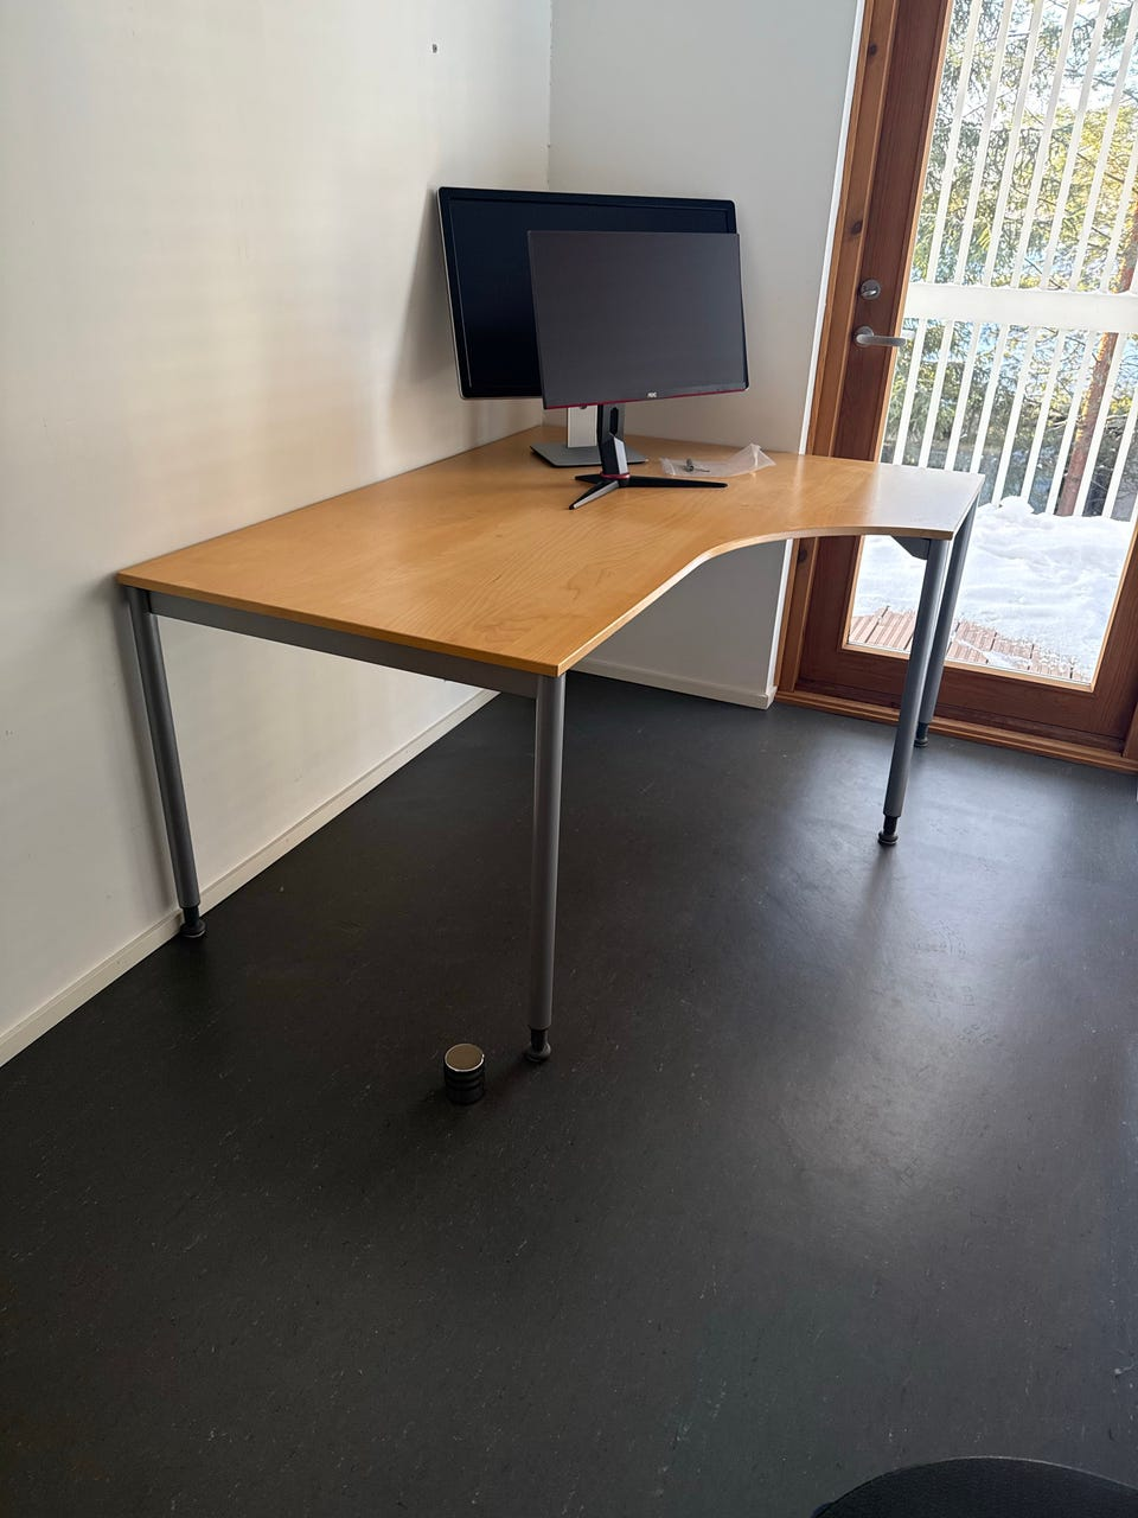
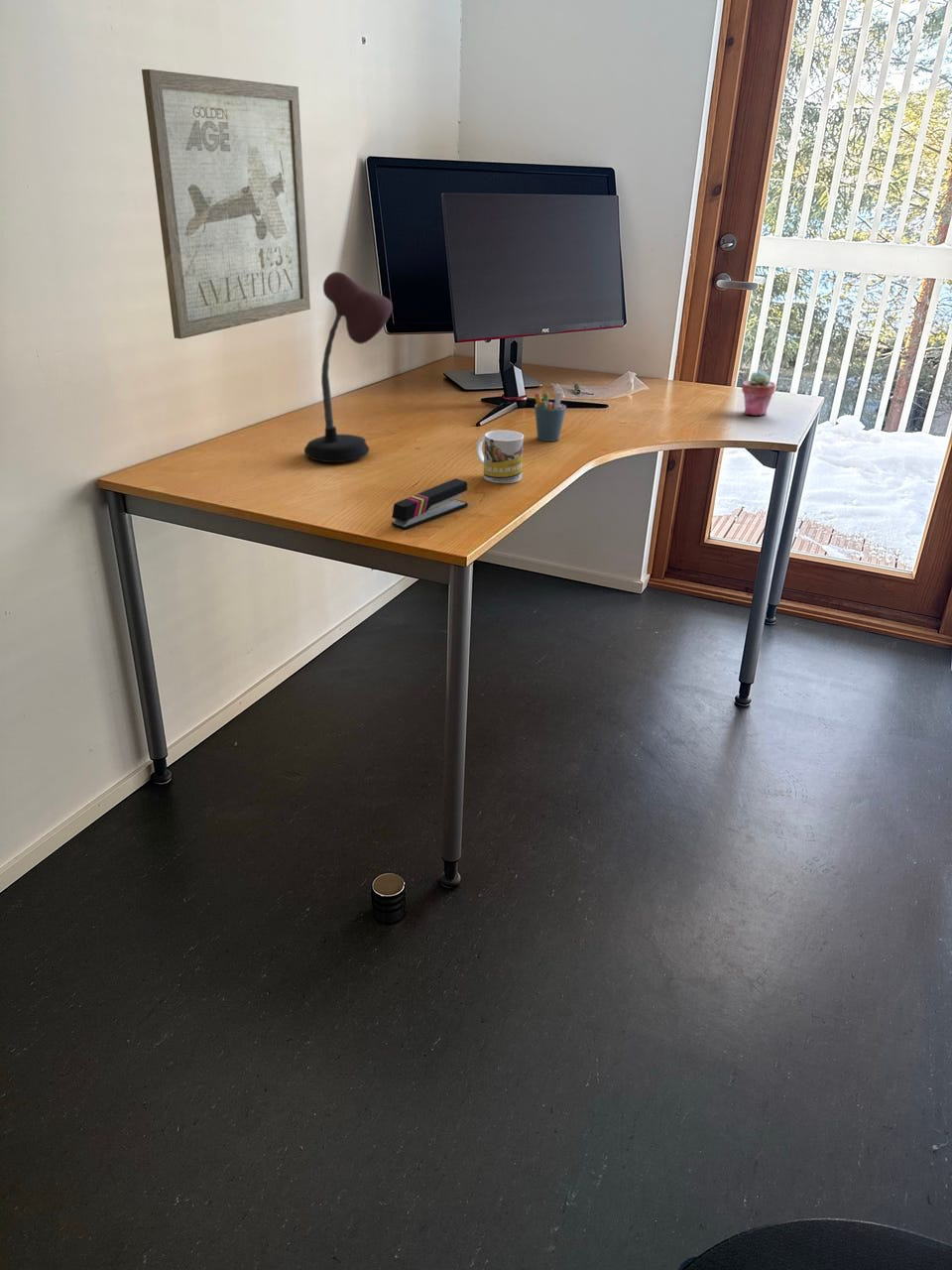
+ pen holder (549, 413)
+ mug (498, 454)
+ wall art (238, 207)
+ potted succulent (758, 392)
+ desk lamp (328, 367)
+ stapler (430, 502)
